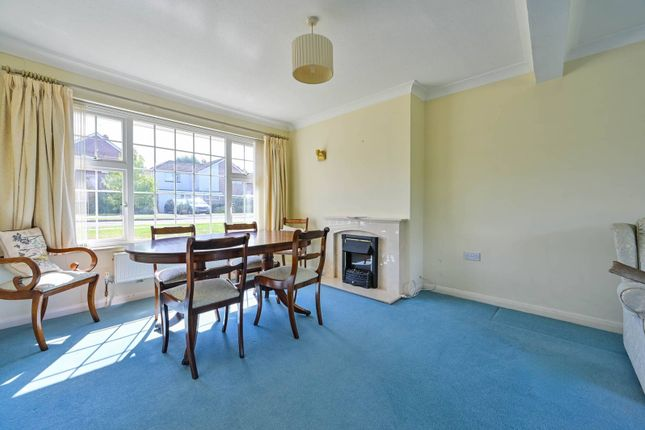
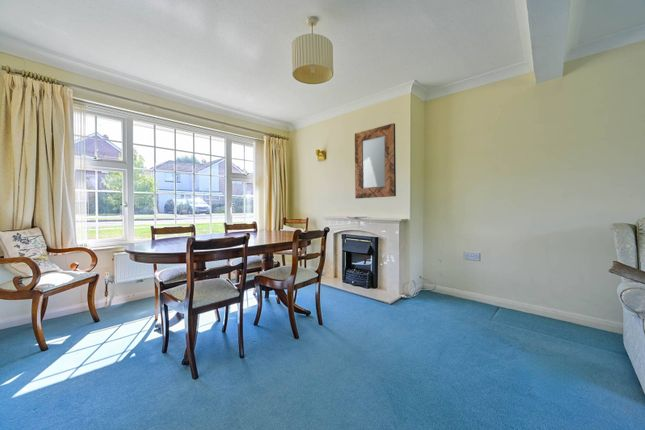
+ home mirror (374, 163)
